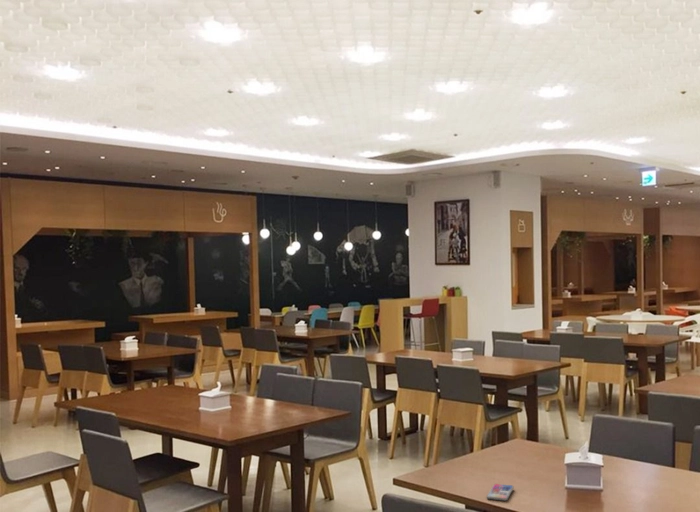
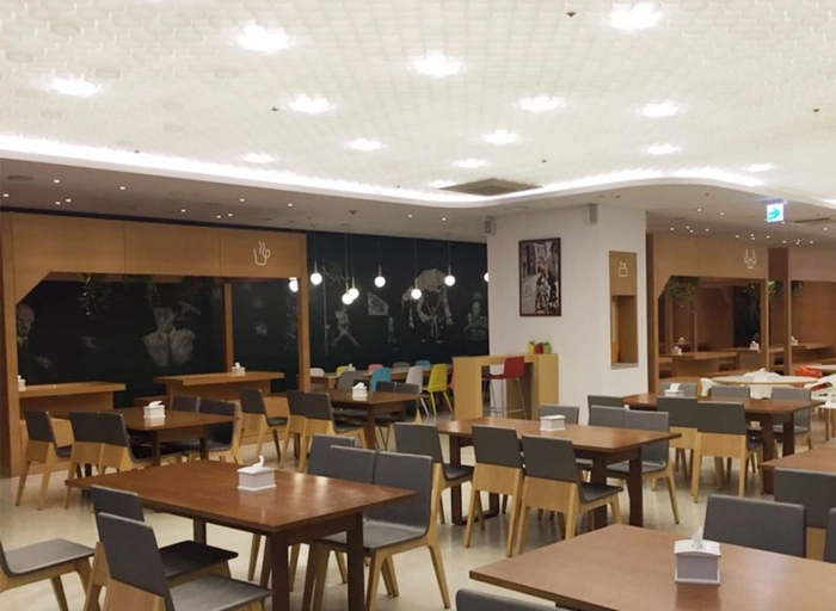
- smartphone (500, 491)
